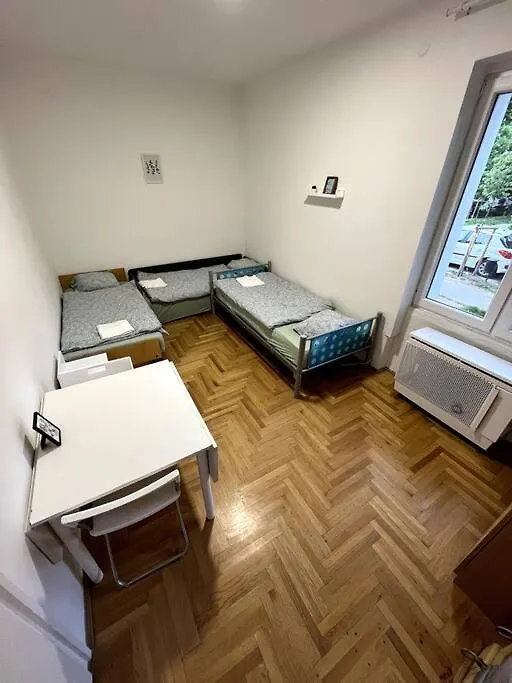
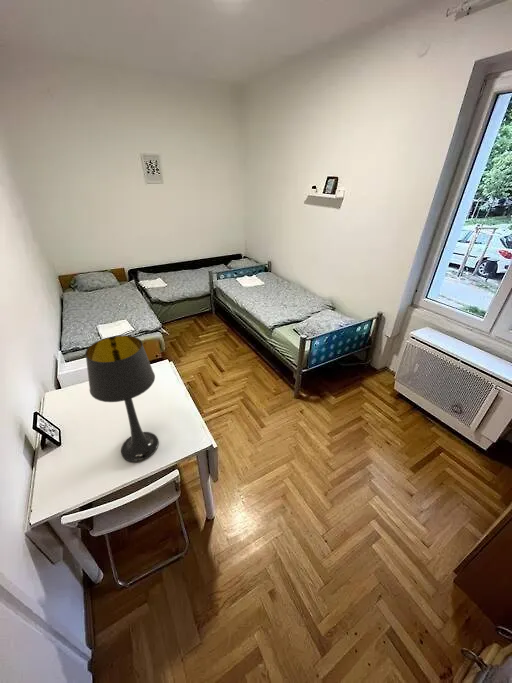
+ table lamp (129, 403)
